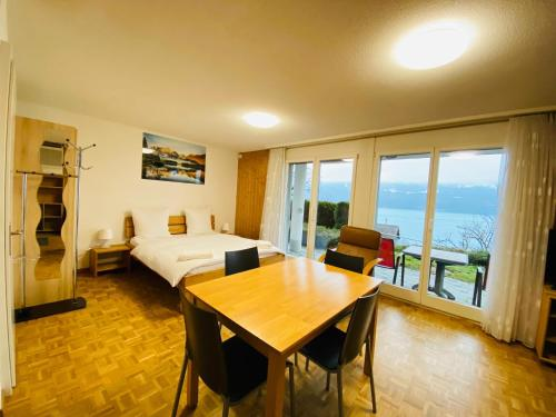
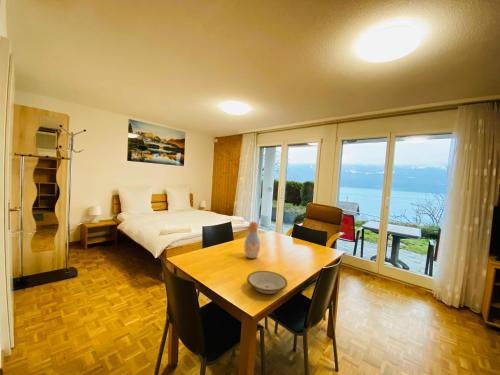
+ vase (252, 239)
+ bowl (266, 283)
